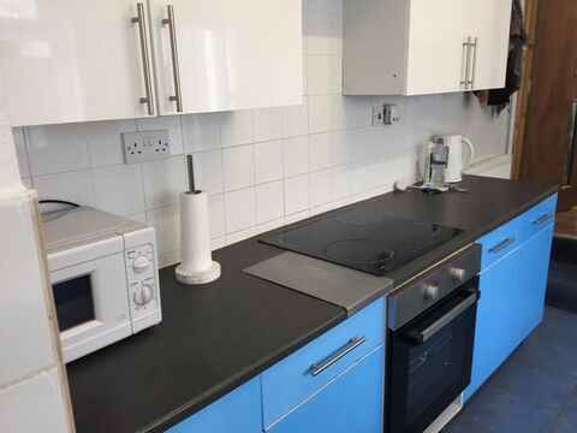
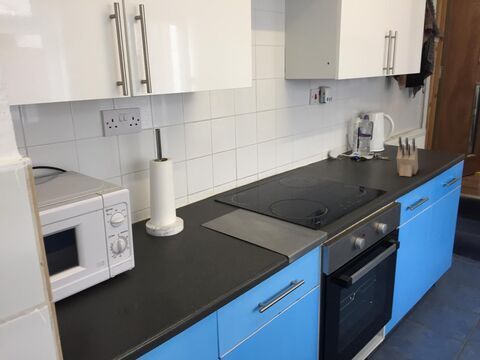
+ knife block (407, 154)
